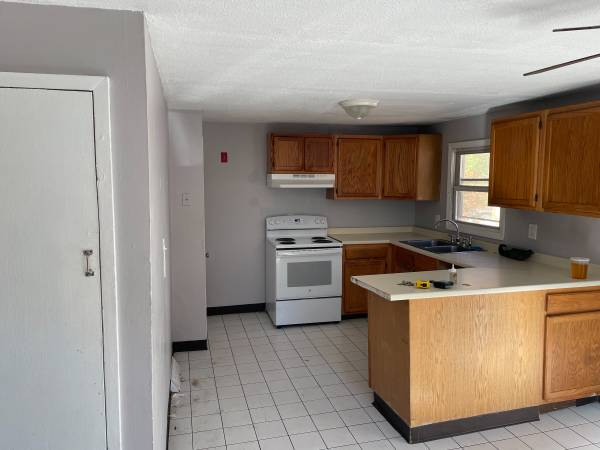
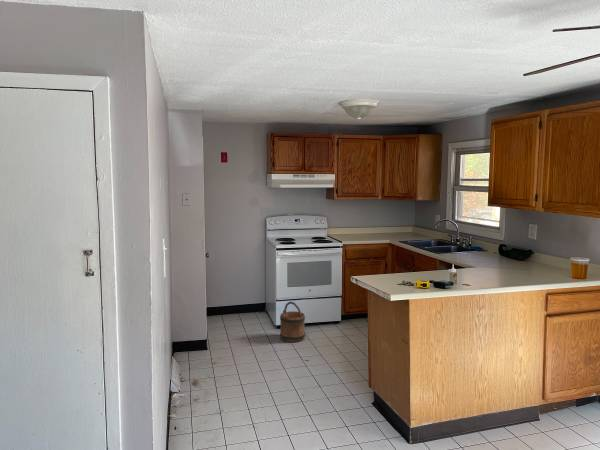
+ bucket (292, 320)
